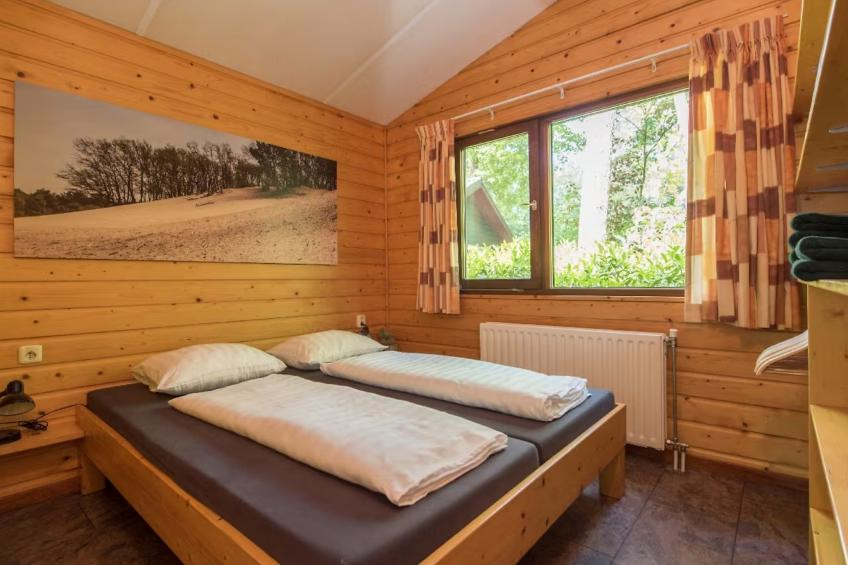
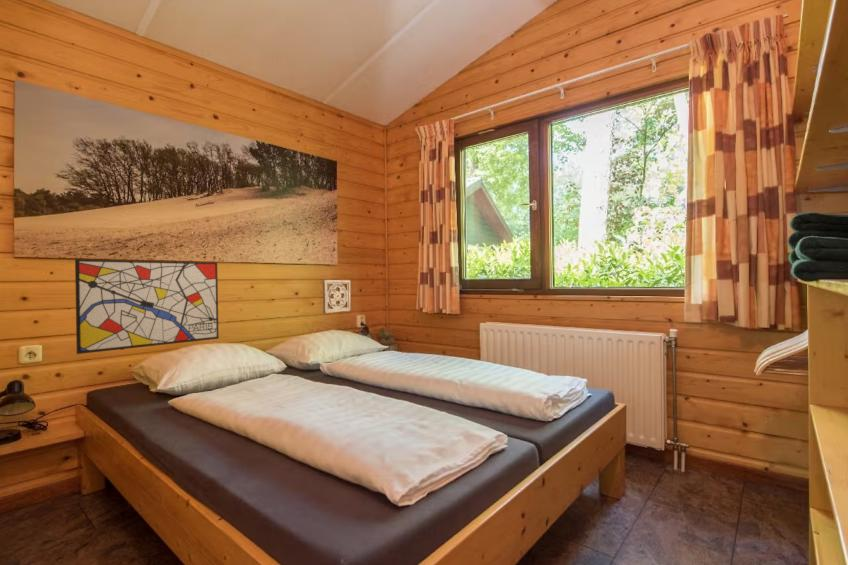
+ wall ornament (336, 296)
+ wall art (154, 303)
